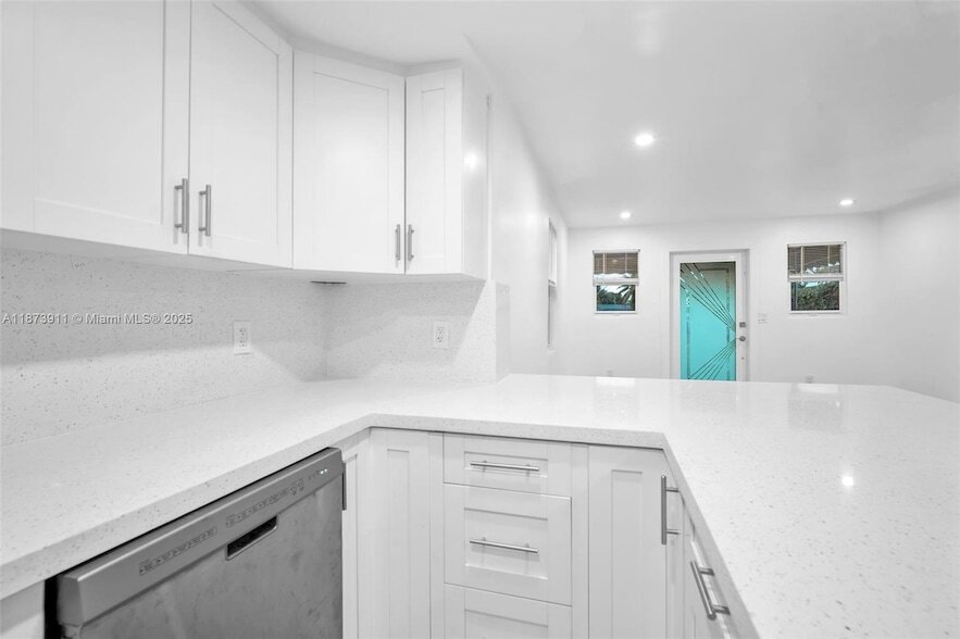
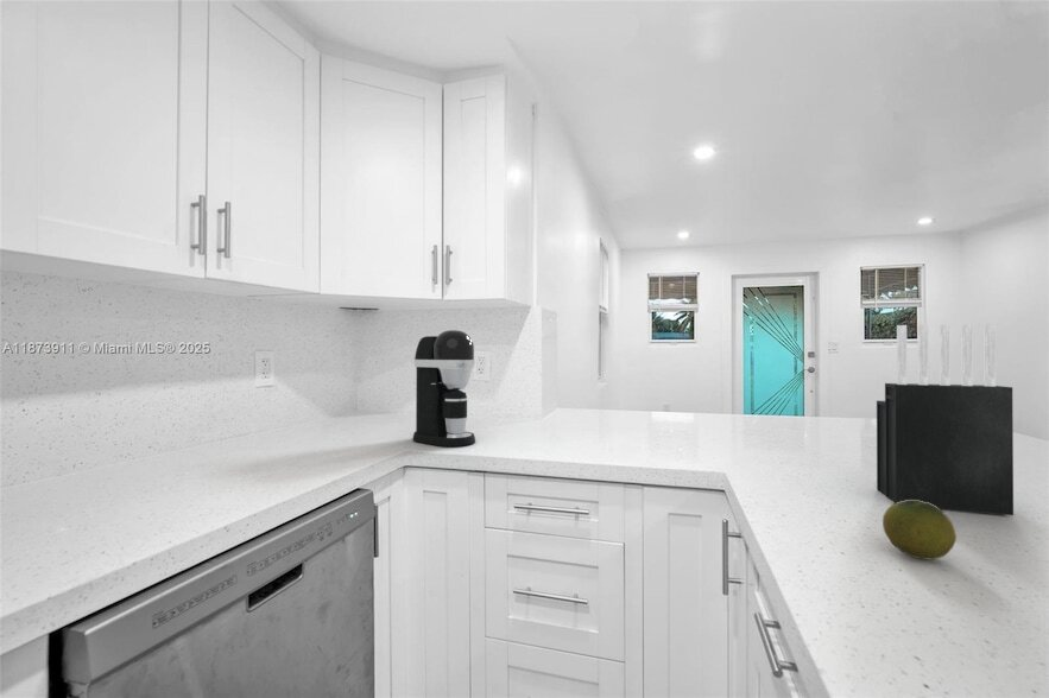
+ fruit (917, 527)
+ knife block (936, 412)
+ coffee maker (443, 385)
